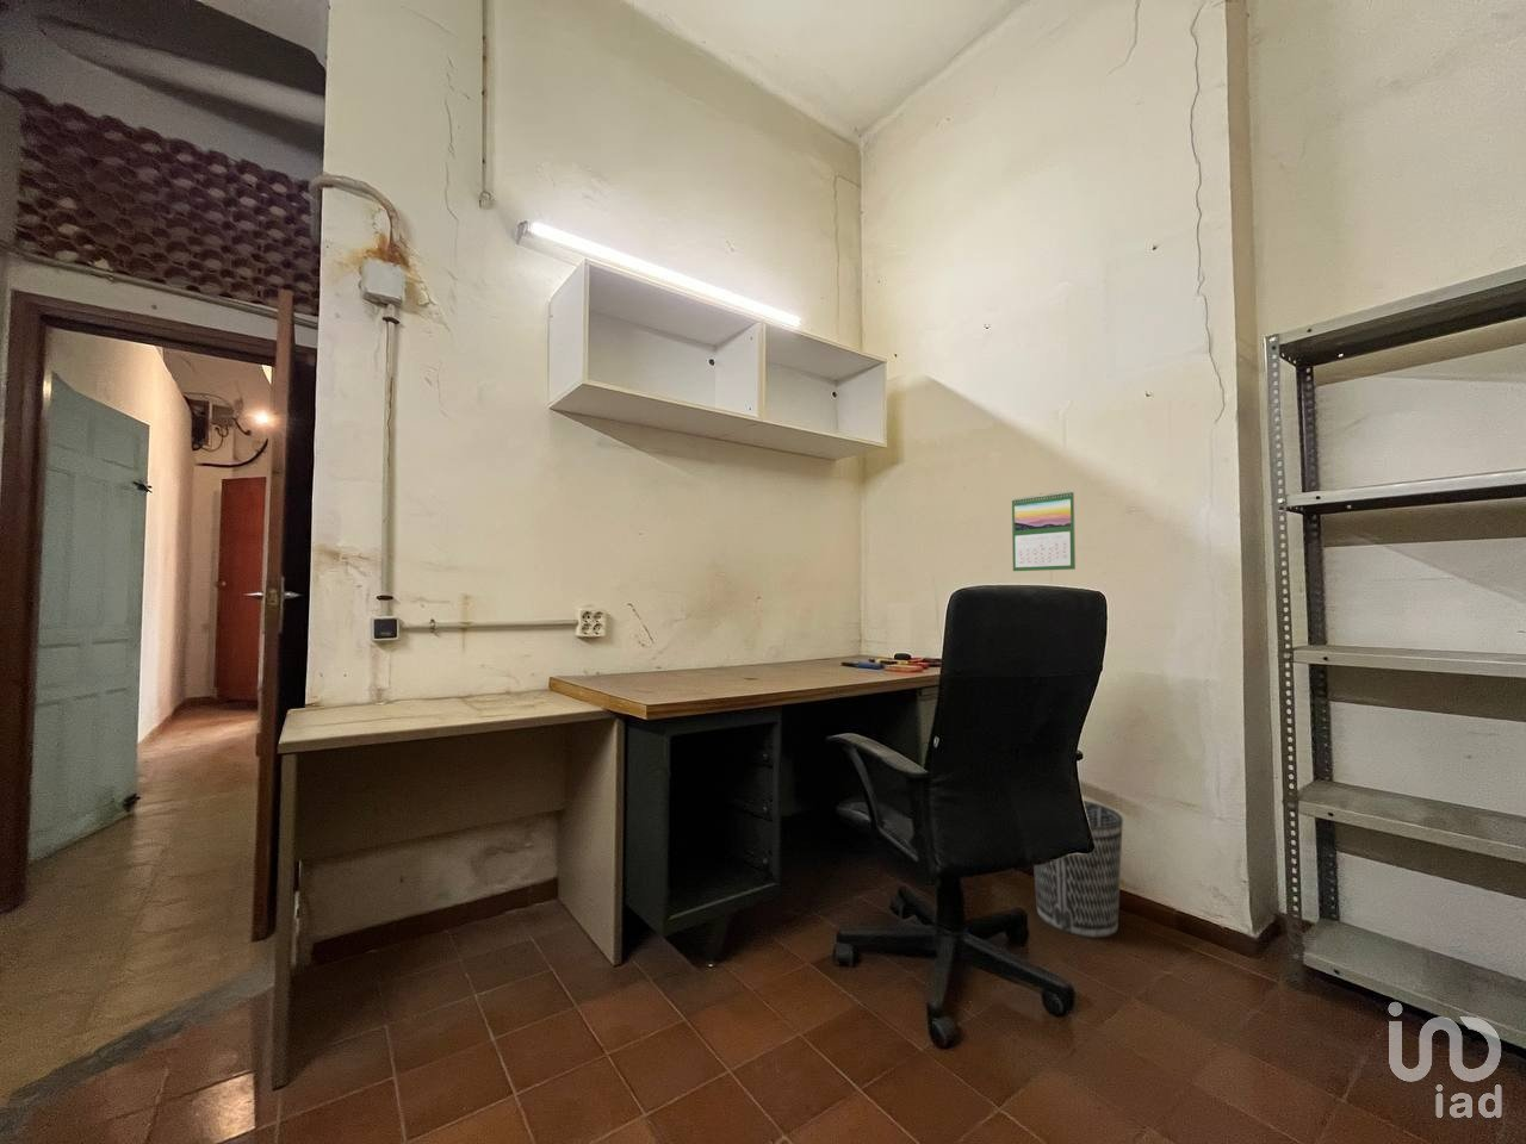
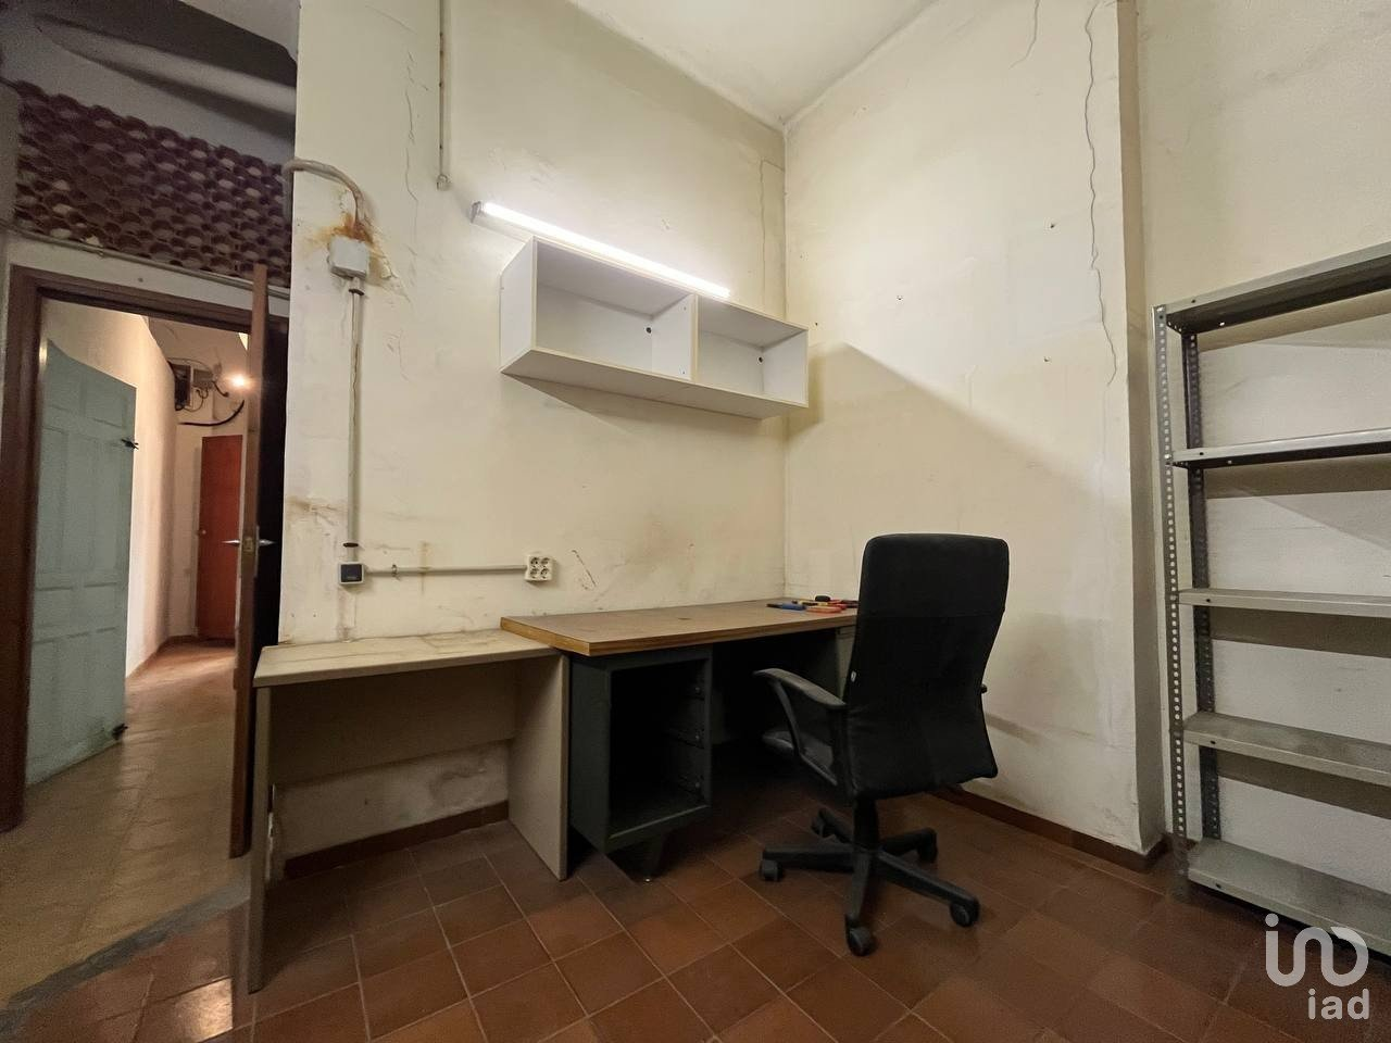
- calendar (1042, 531)
- wastebasket (1074, 864)
